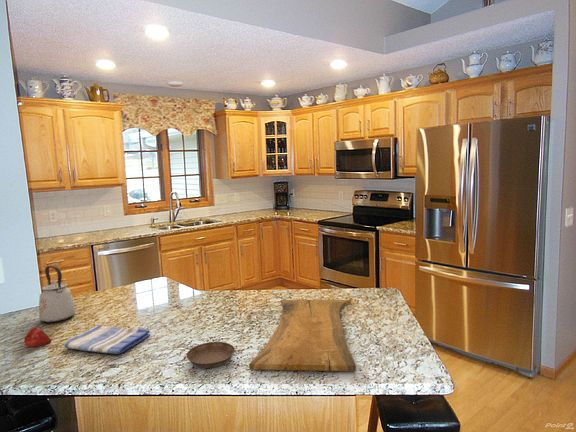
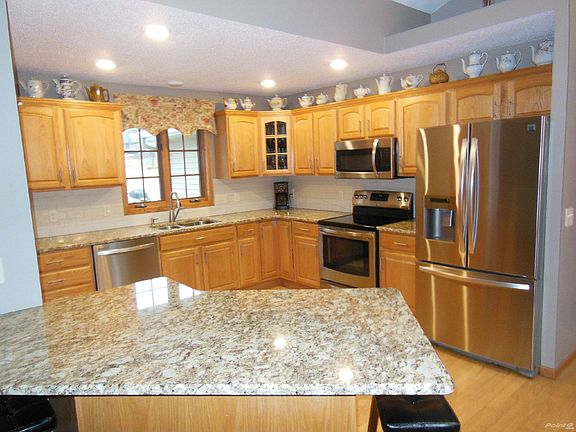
- saucer (211, 355)
- kettle (52, 292)
- dish towel (108, 338)
- cutting board (309, 328)
- fruit (35, 337)
